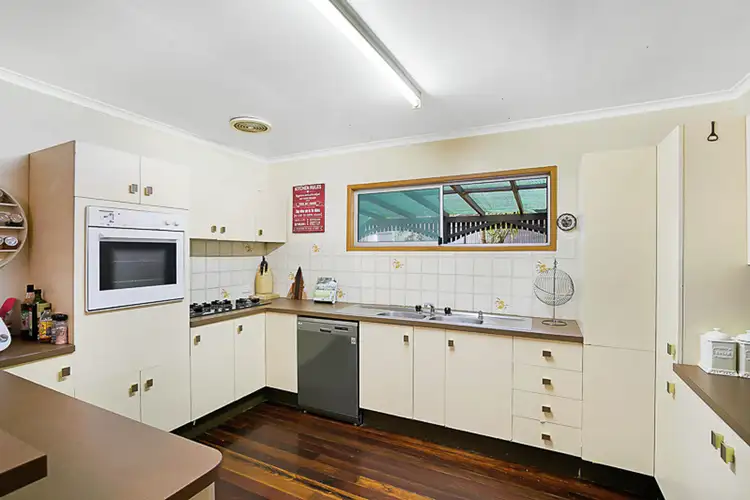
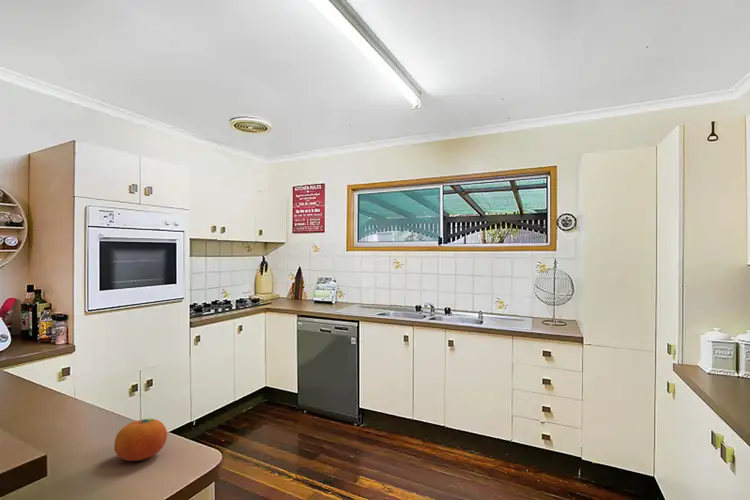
+ fruit (141, 439)
